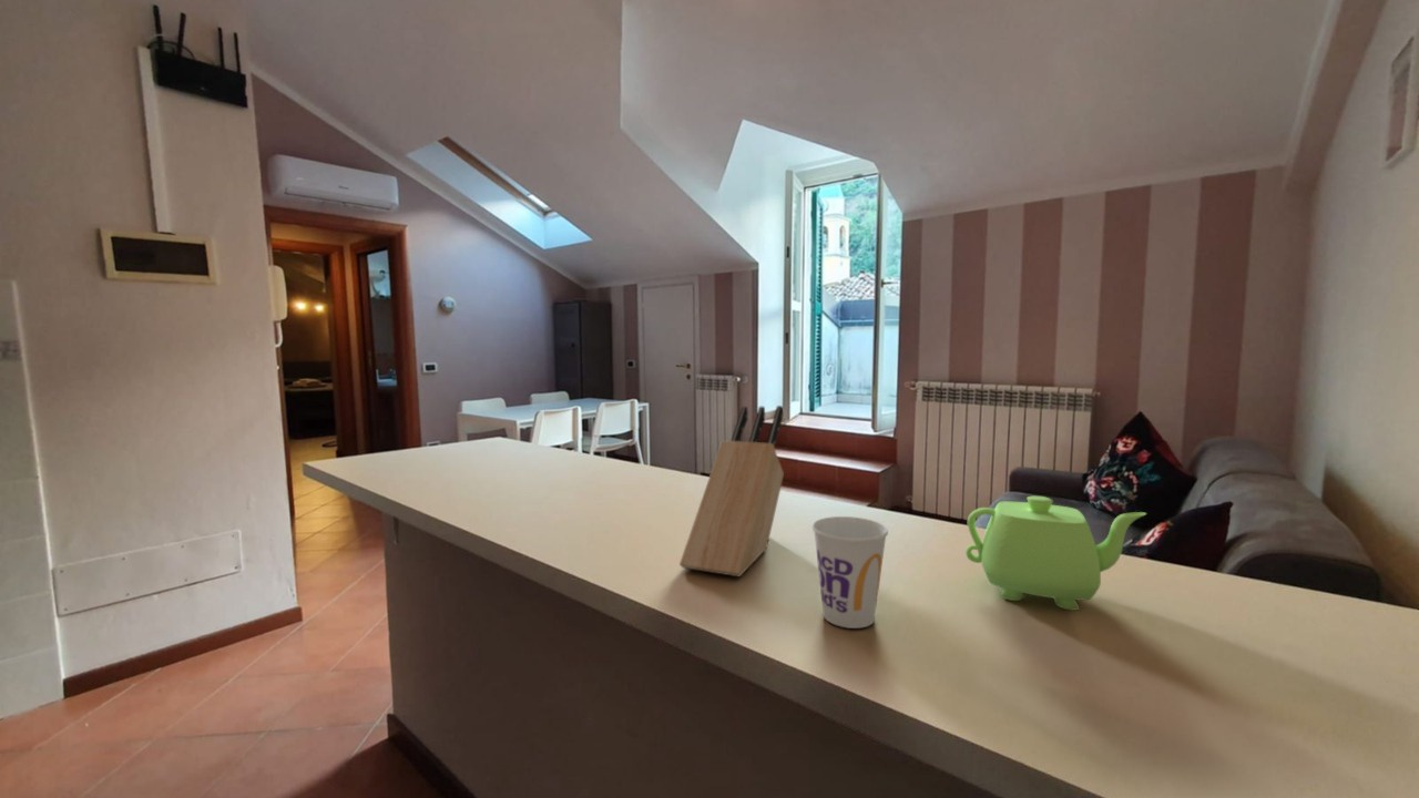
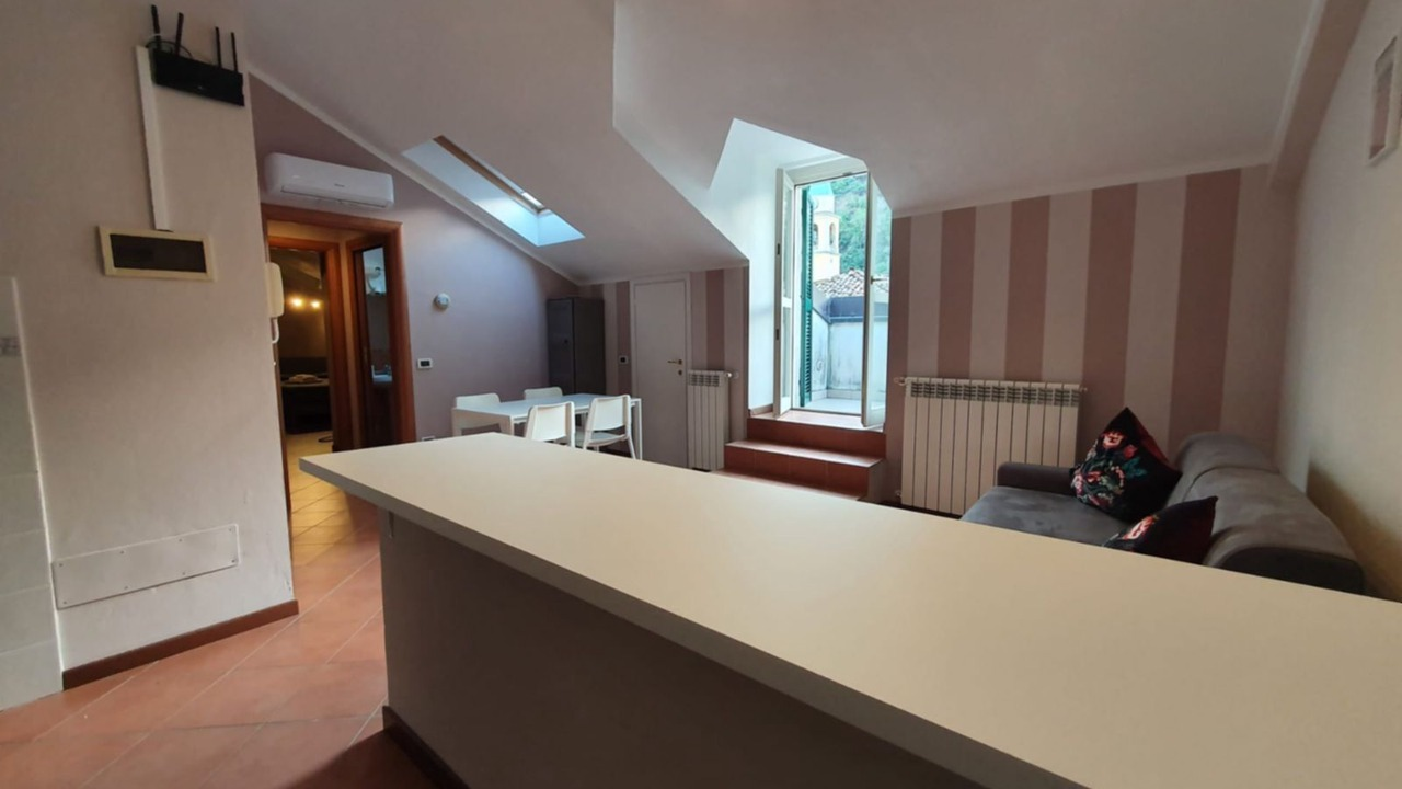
- teapot (1050, 546)
- cup (848, 571)
- knife block (741, 478)
